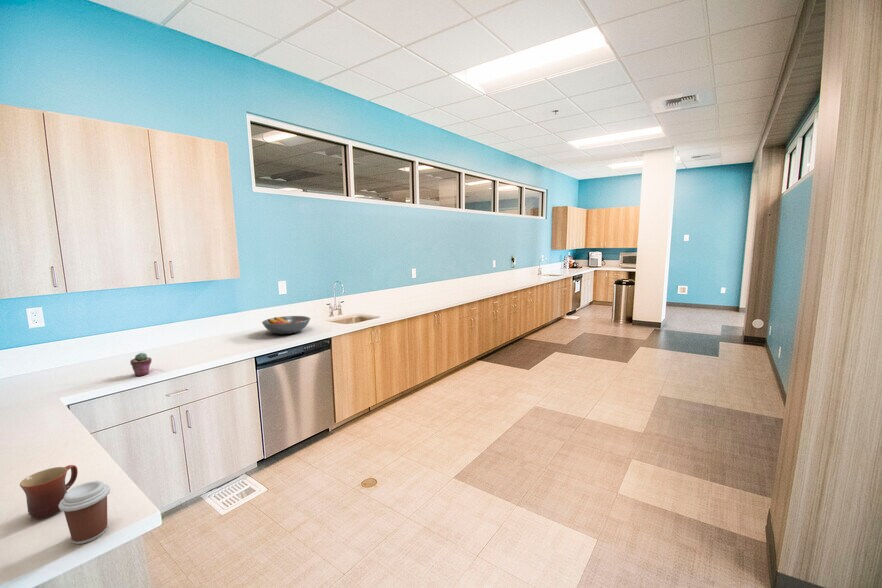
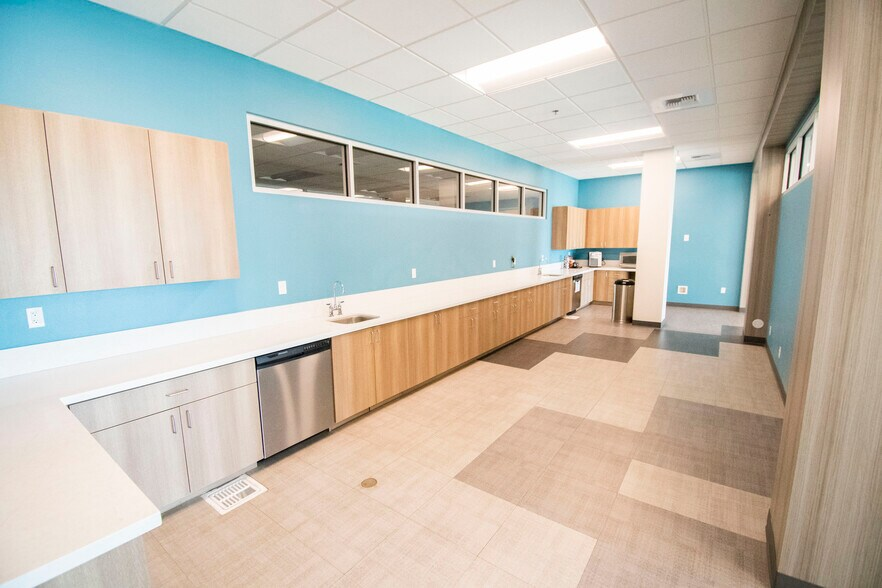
- fruit bowl (286, 324)
- potted succulent (141, 363)
- mug (53, 490)
- coffee cup (87, 511)
